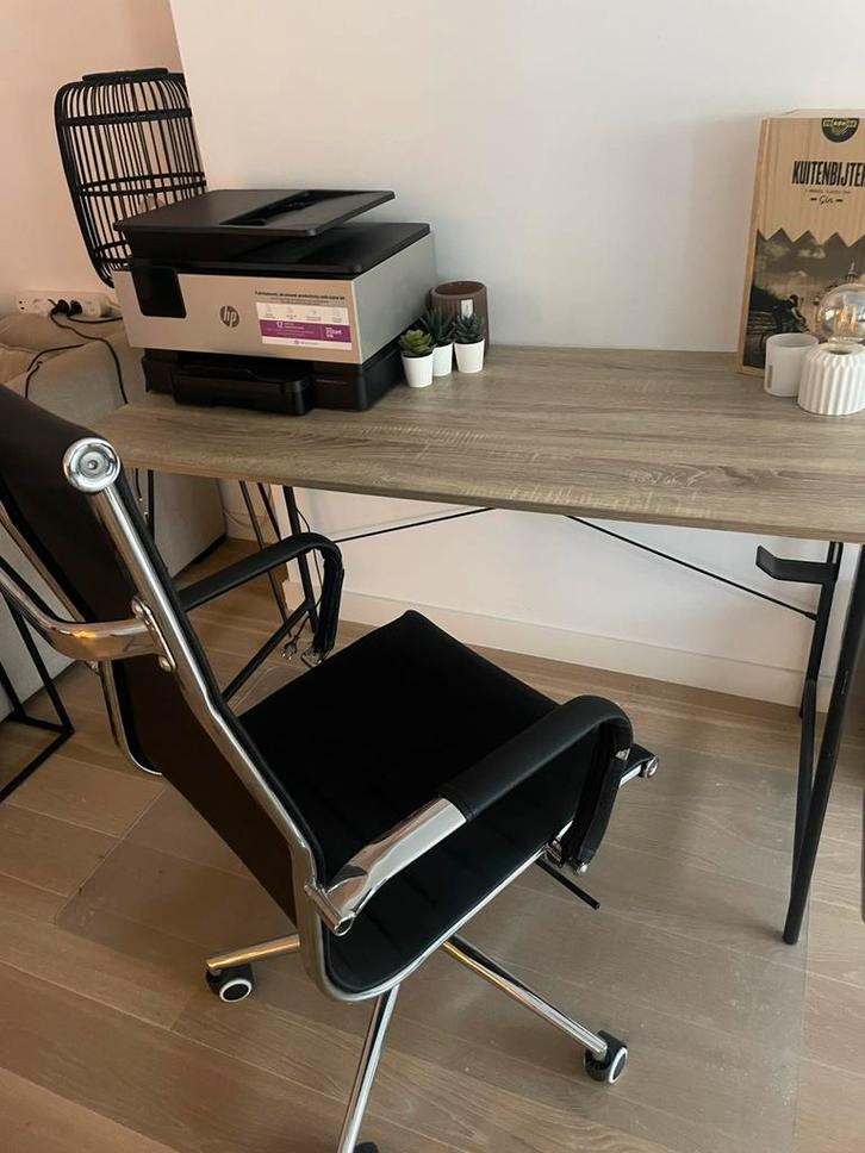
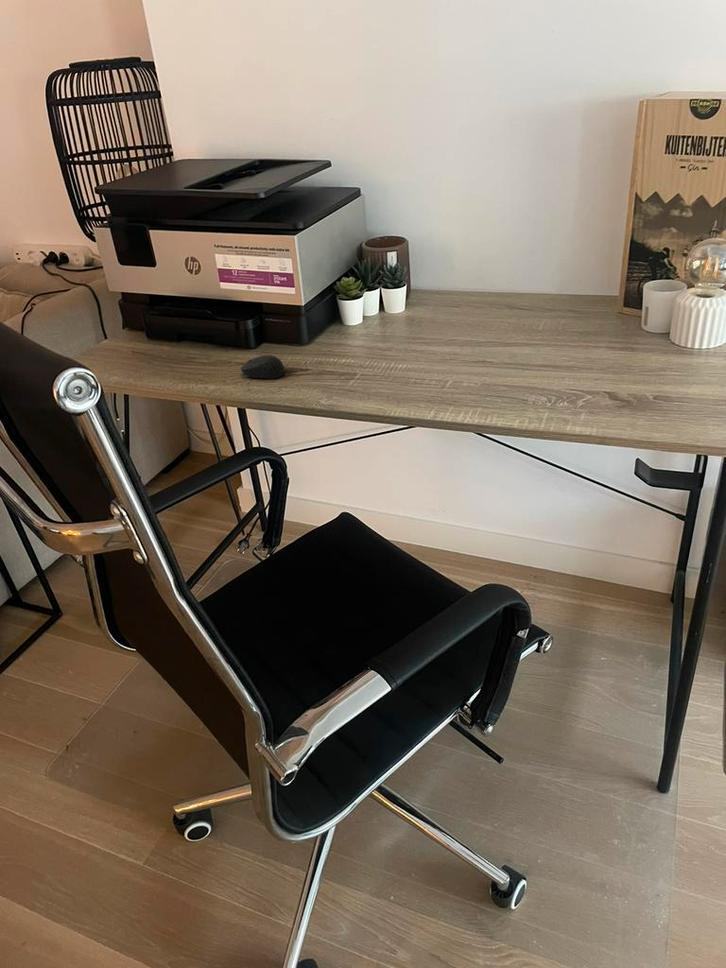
+ computer mouse (262, 365)
